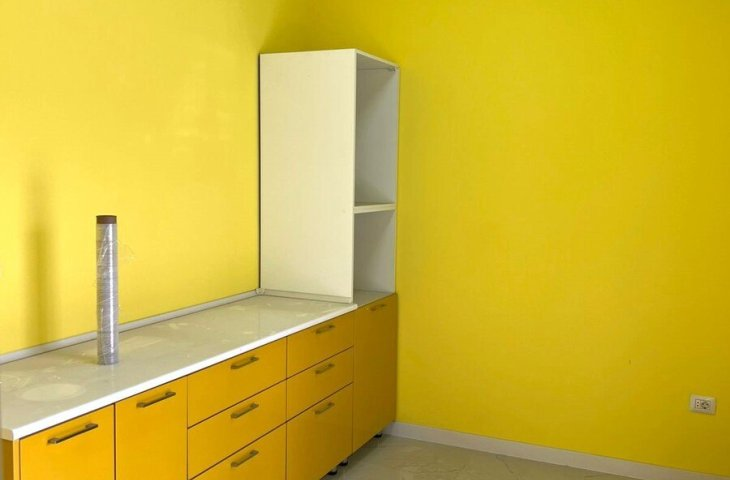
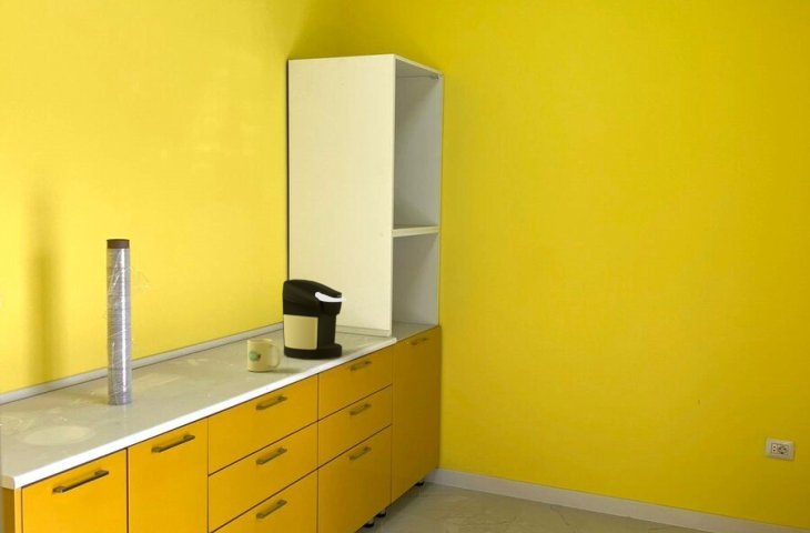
+ mug (264, 354)
+ coffee maker (314, 316)
